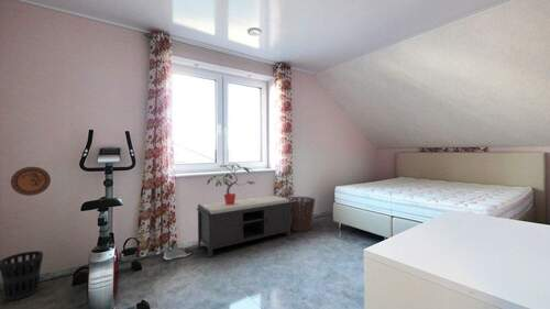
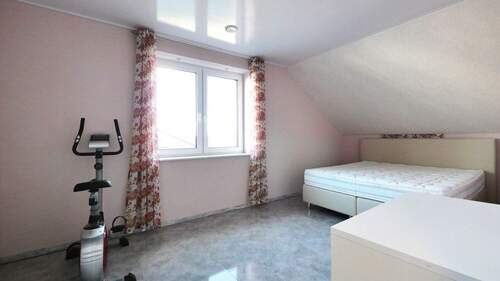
- basket (299, 213)
- wastebasket (22, 275)
- potted plant (232, 183)
- decorative plate (31, 180)
- sneaker (178, 249)
- bench (246, 221)
